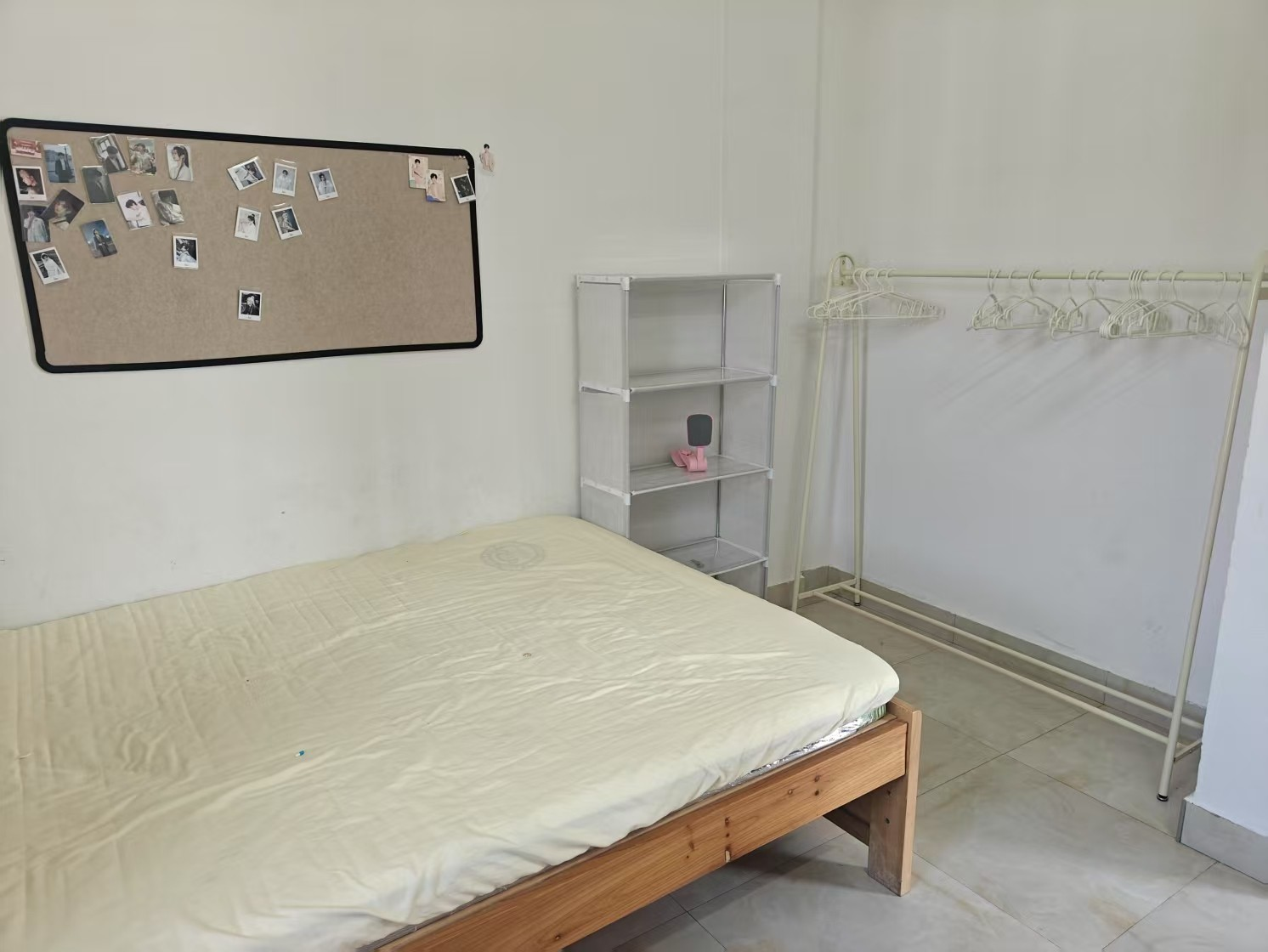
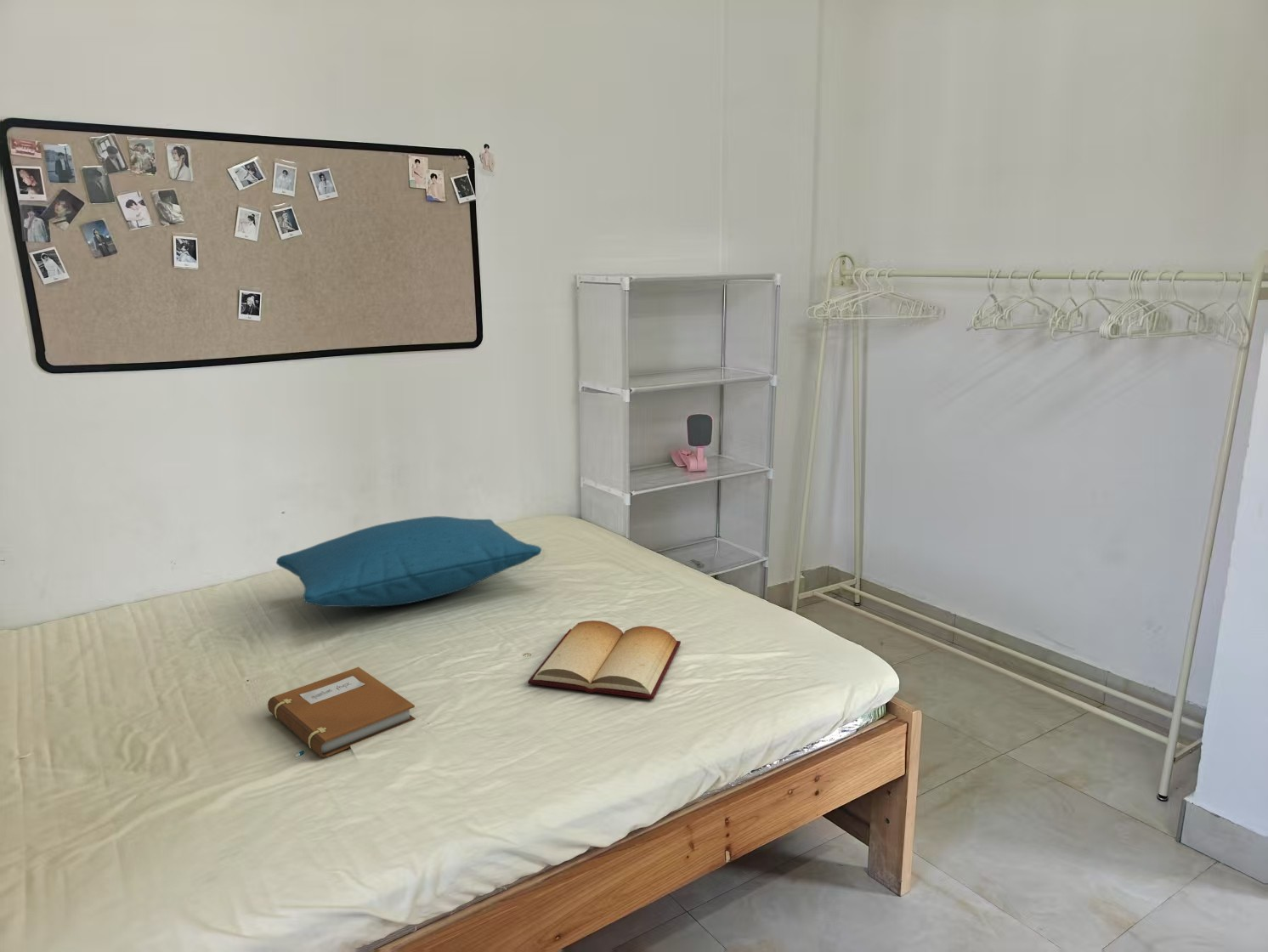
+ bible (608, 655)
+ pillow (410, 558)
+ notebook (338, 708)
